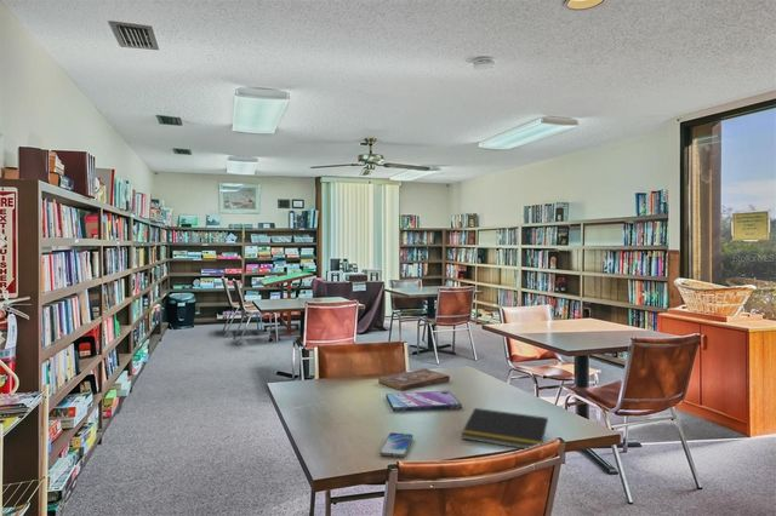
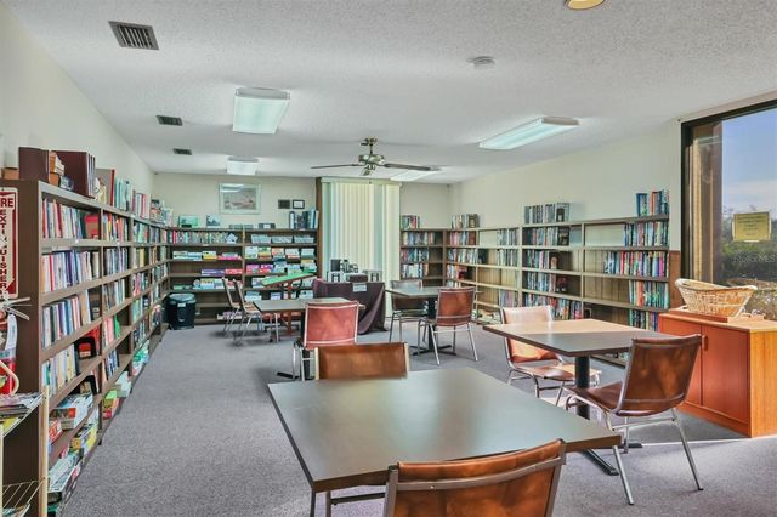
- smartphone (396, 443)
- bible (415, 378)
- video game case (422, 400)
- notepad (504, 428)
